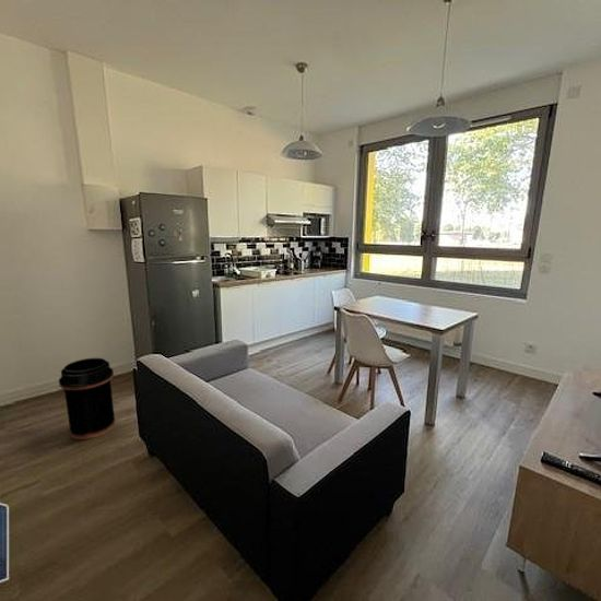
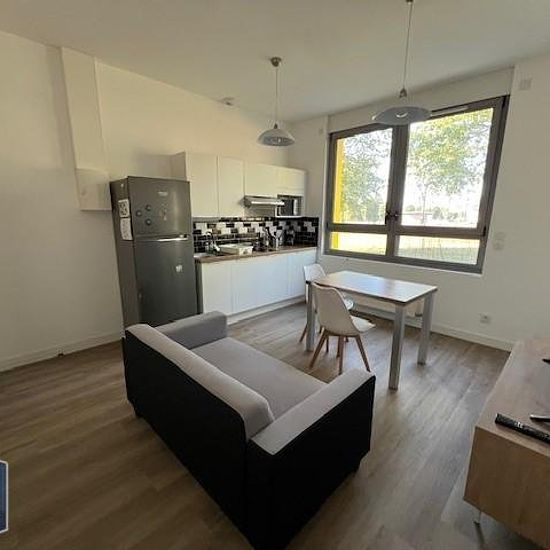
- trash can (90, 397)
